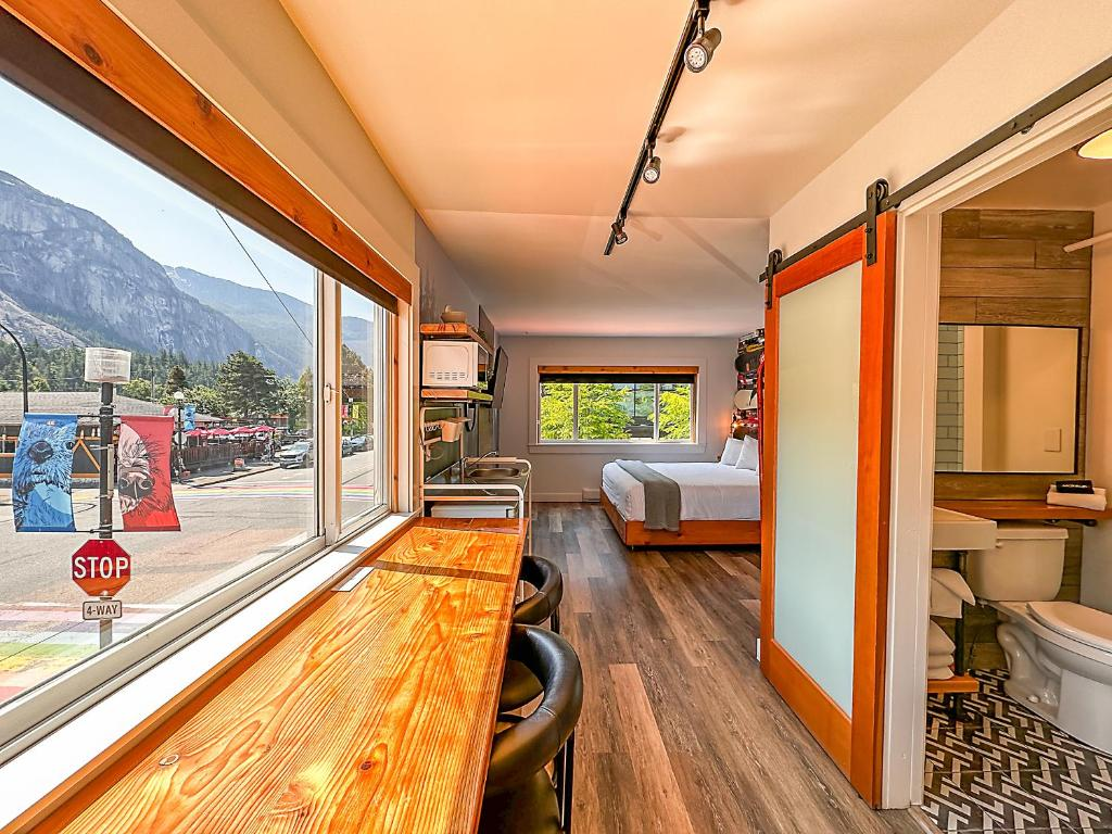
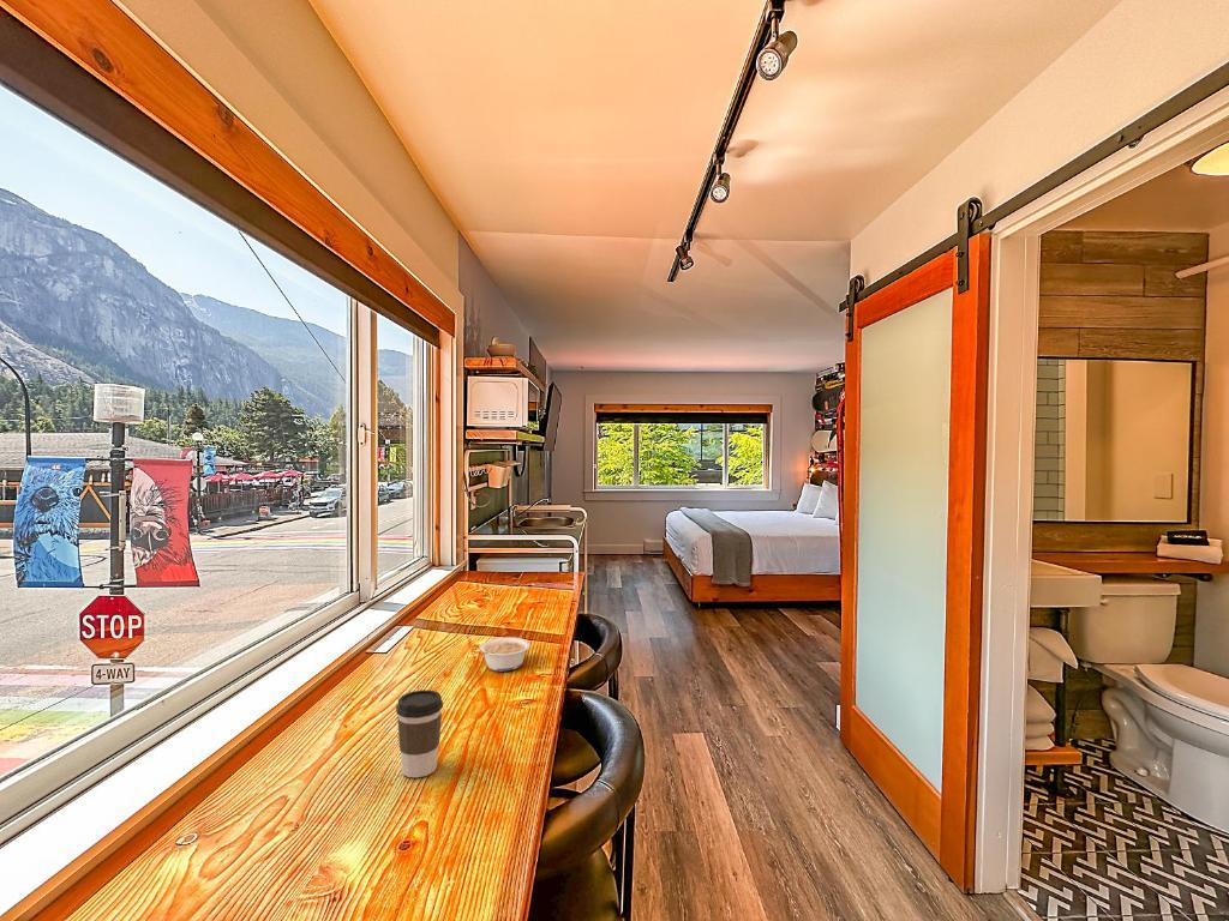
+ coffee cup (419, 733)
+ legume (504, 654)
